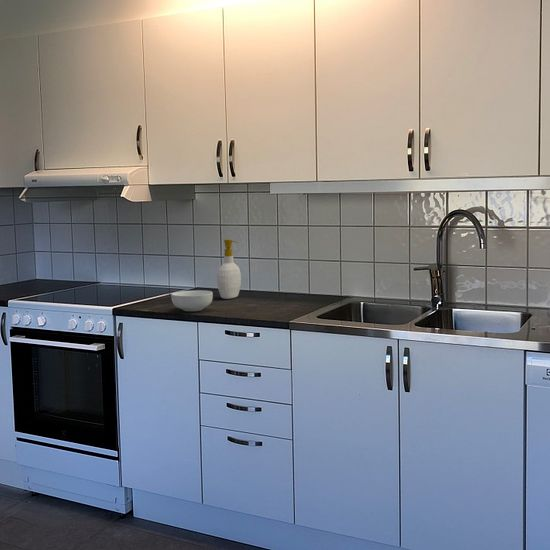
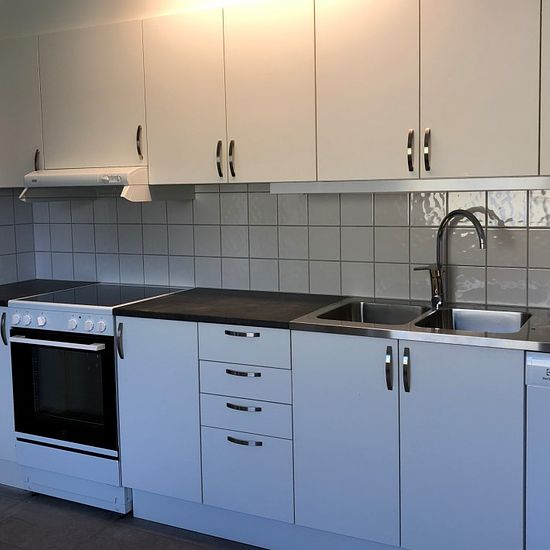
- cereal bowl (192, 301)
- soap bottle (229, 268)
